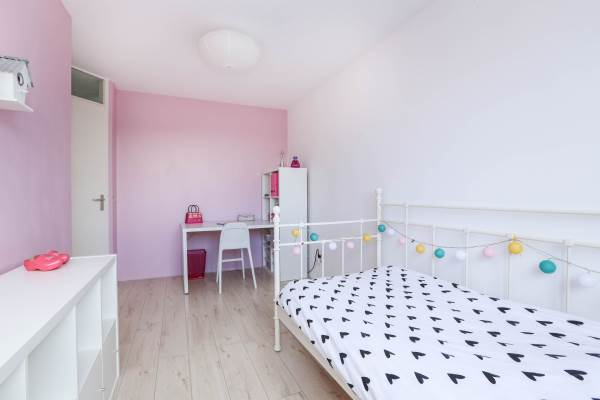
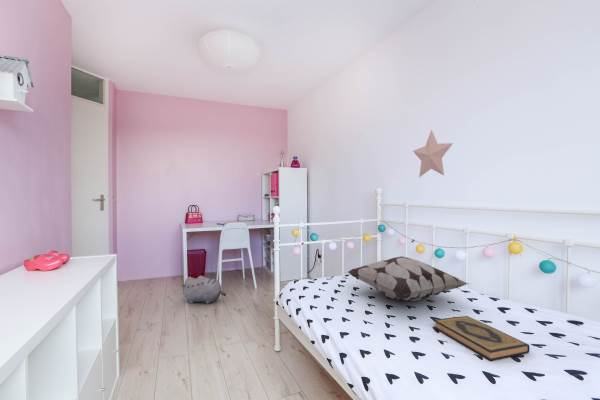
+ hardback book (477, 334)
+ decorative pillow (403, 277)
+ plush toy (206, 288)
+ decorative star (431, 152)
